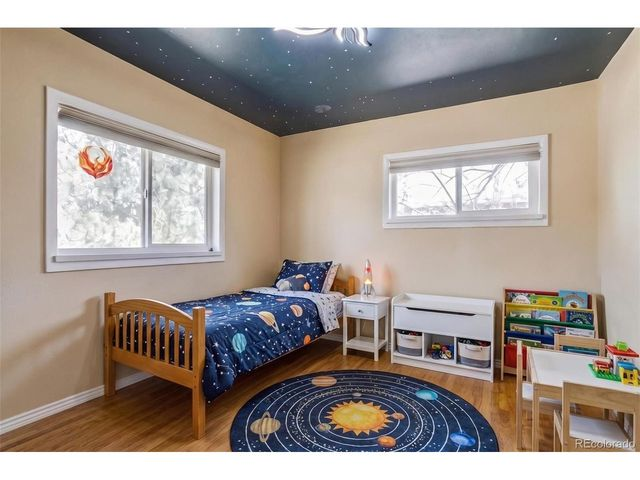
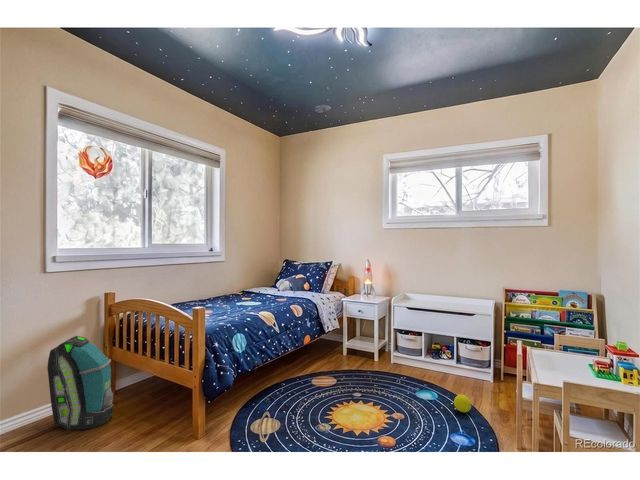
+ backpack (80, 379)
+ ball (462, 403)
